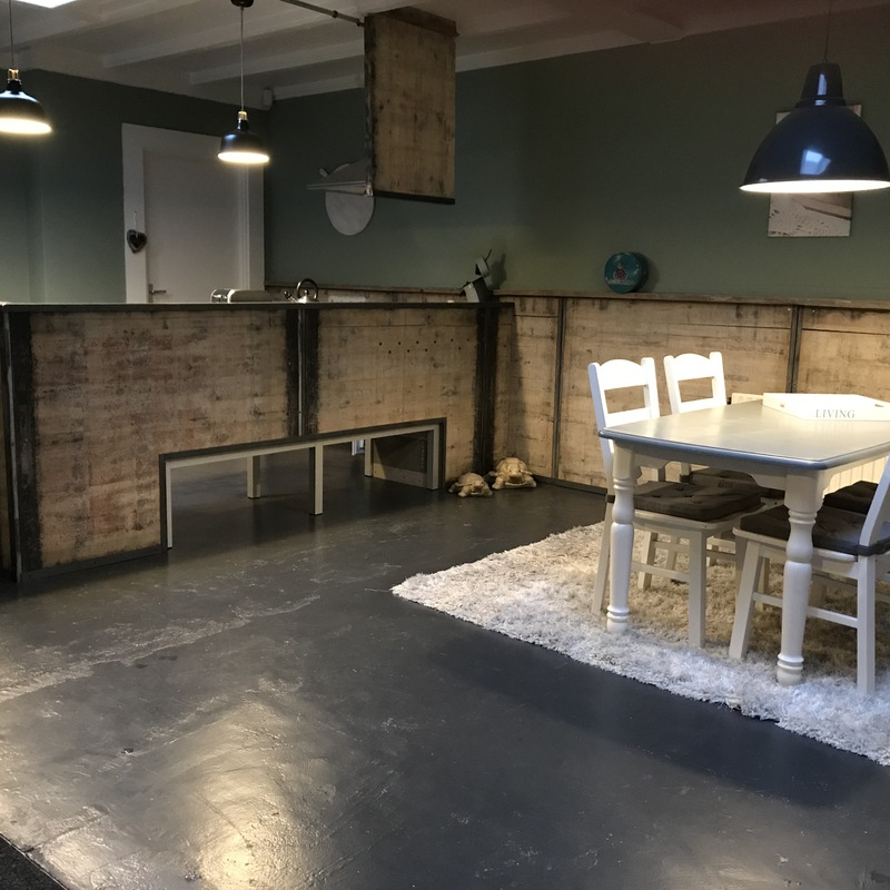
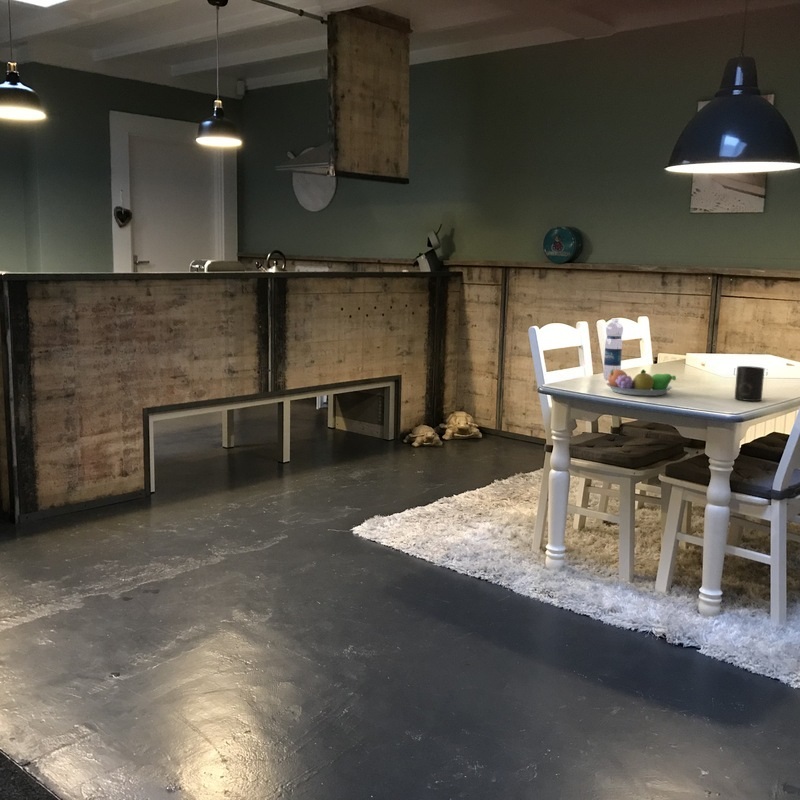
+ mug (750, 383)
+ water bottle (613, 349)
+ fruit bowl (641, 379)
